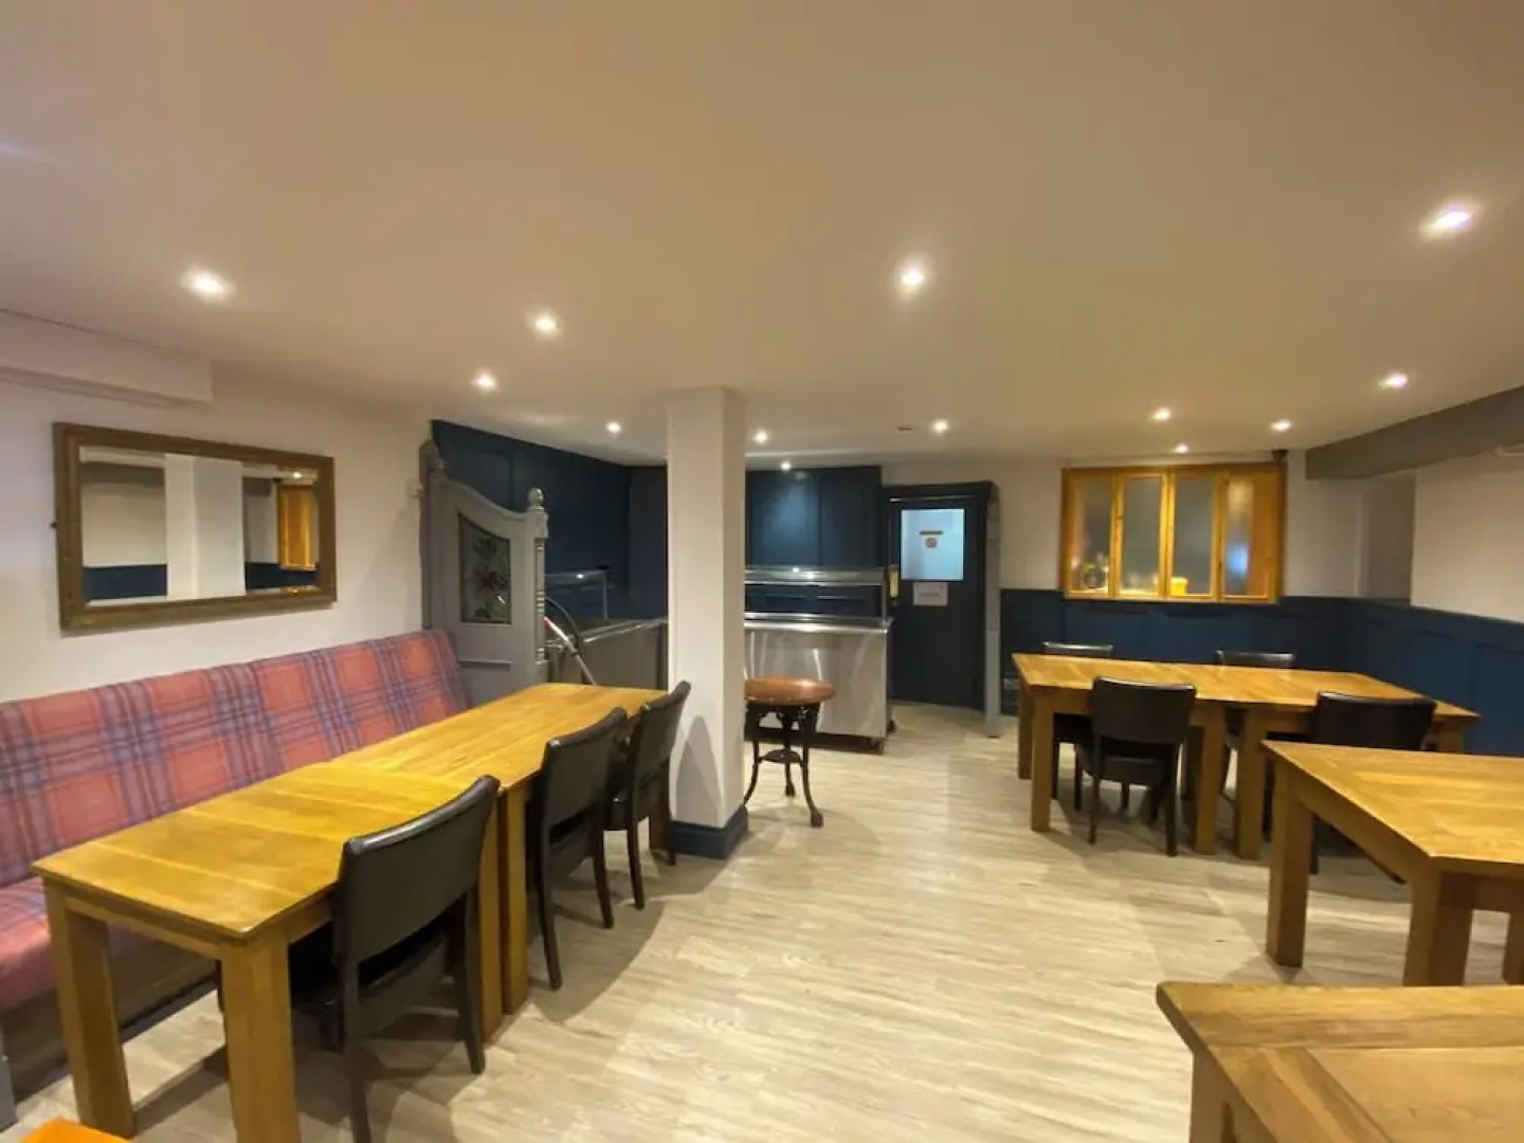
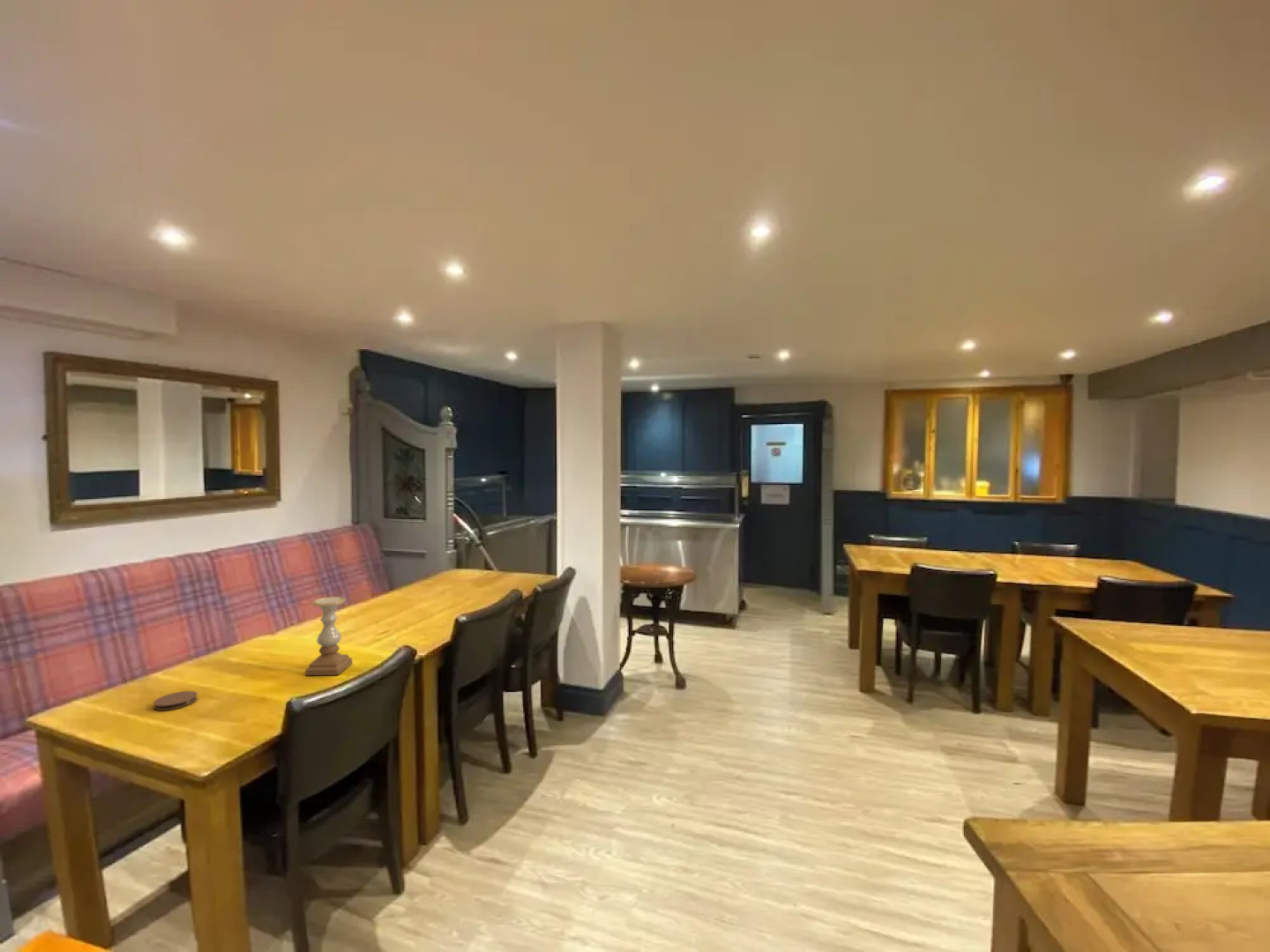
+ coaster (176, 700)
+ candle holder (329, 634)
